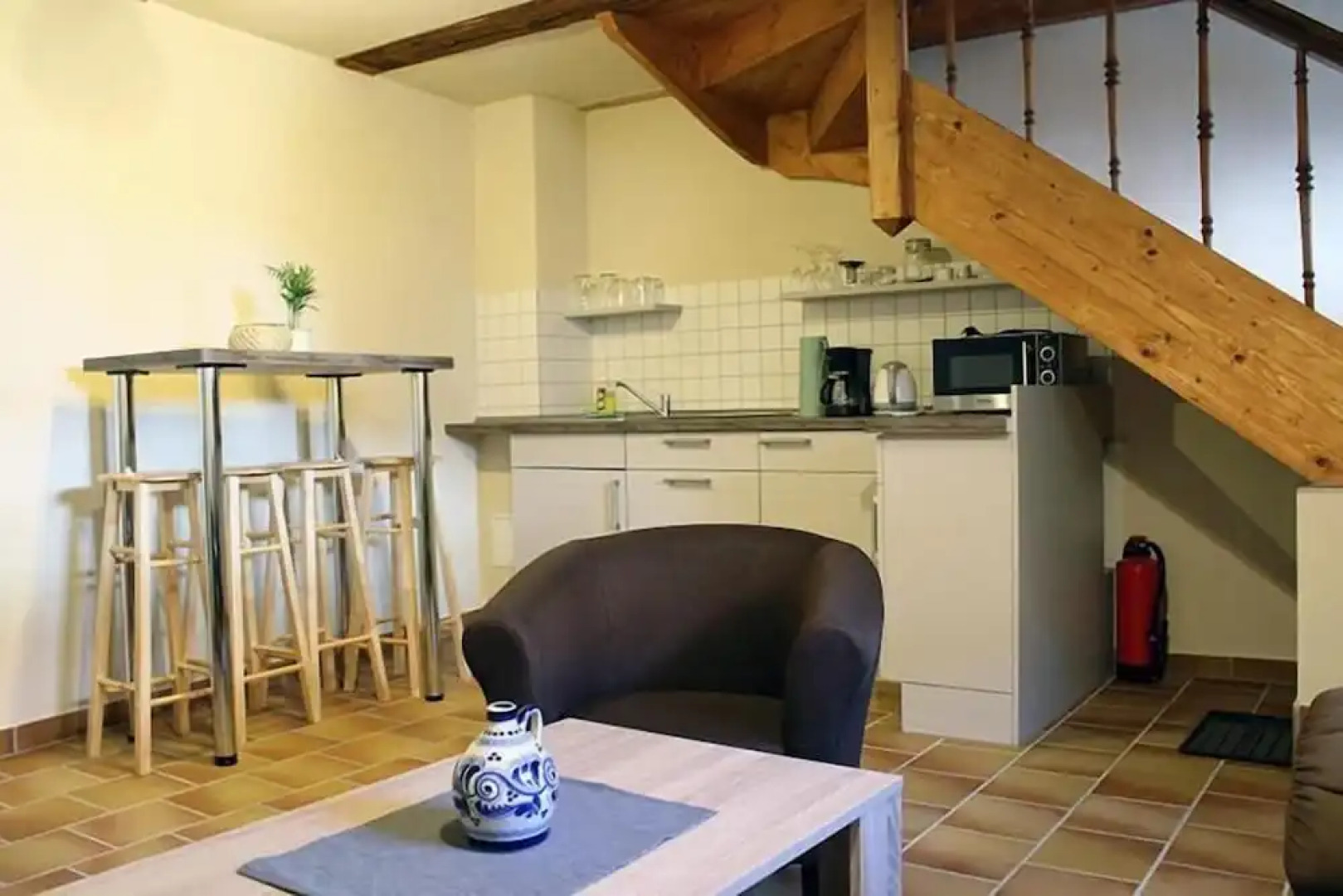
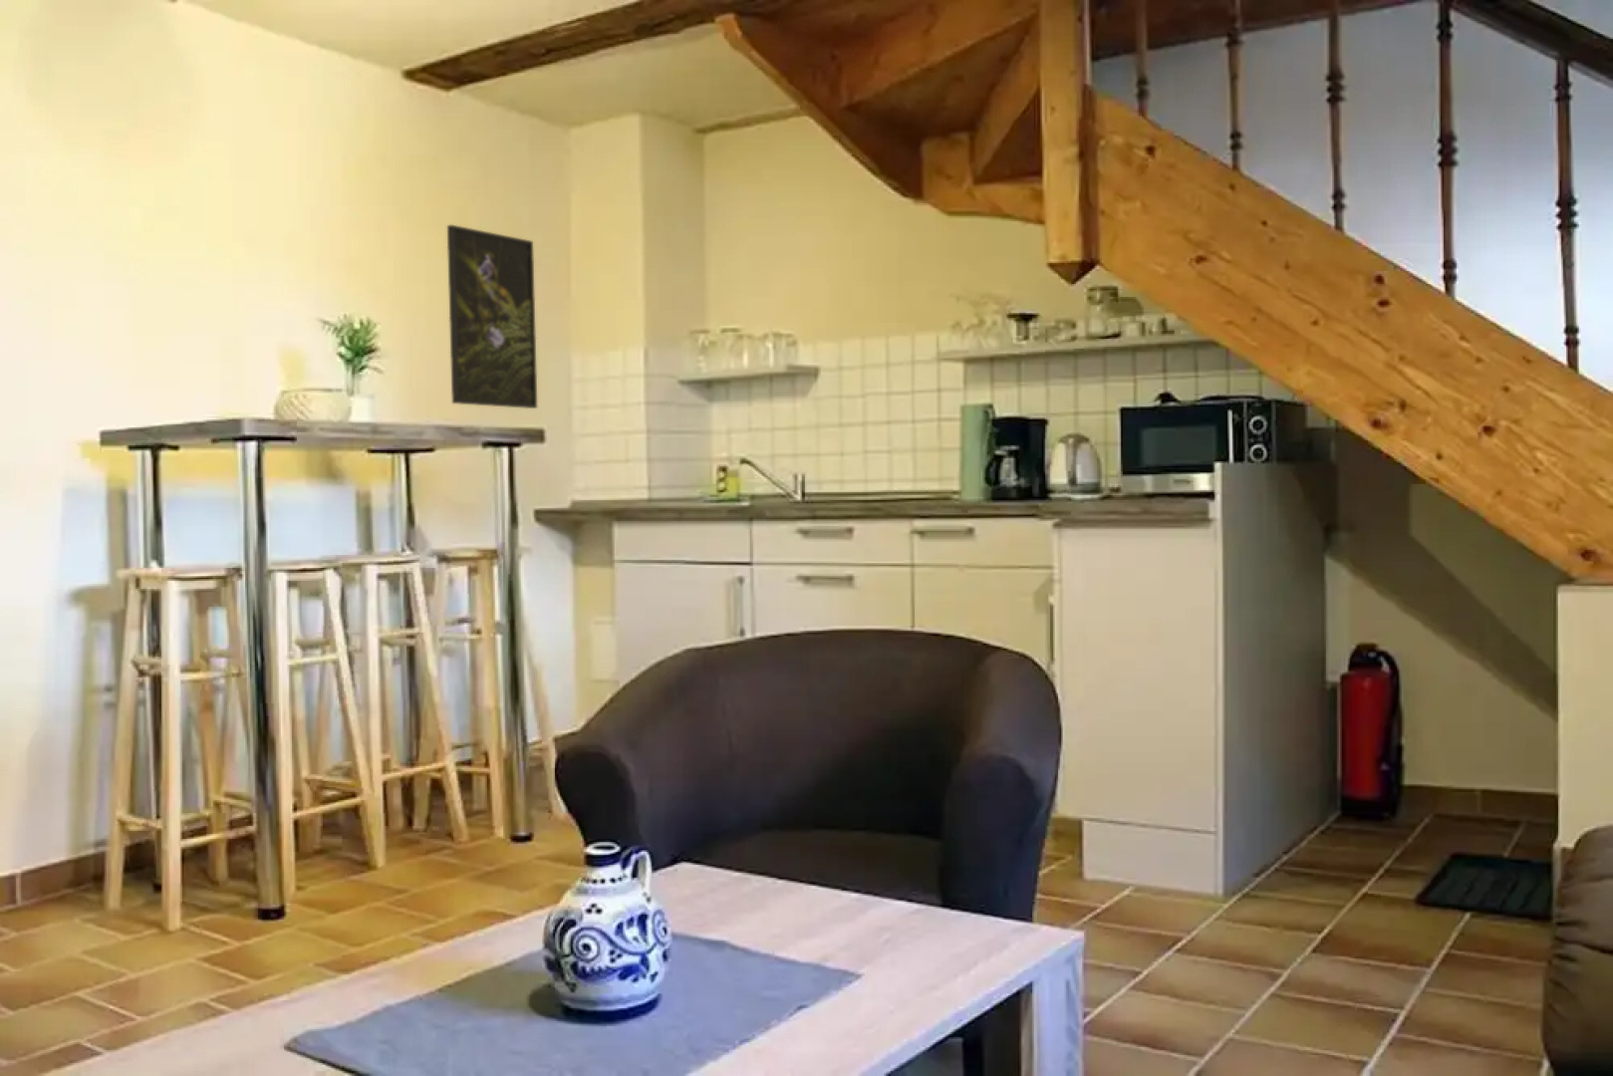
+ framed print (494, 319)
